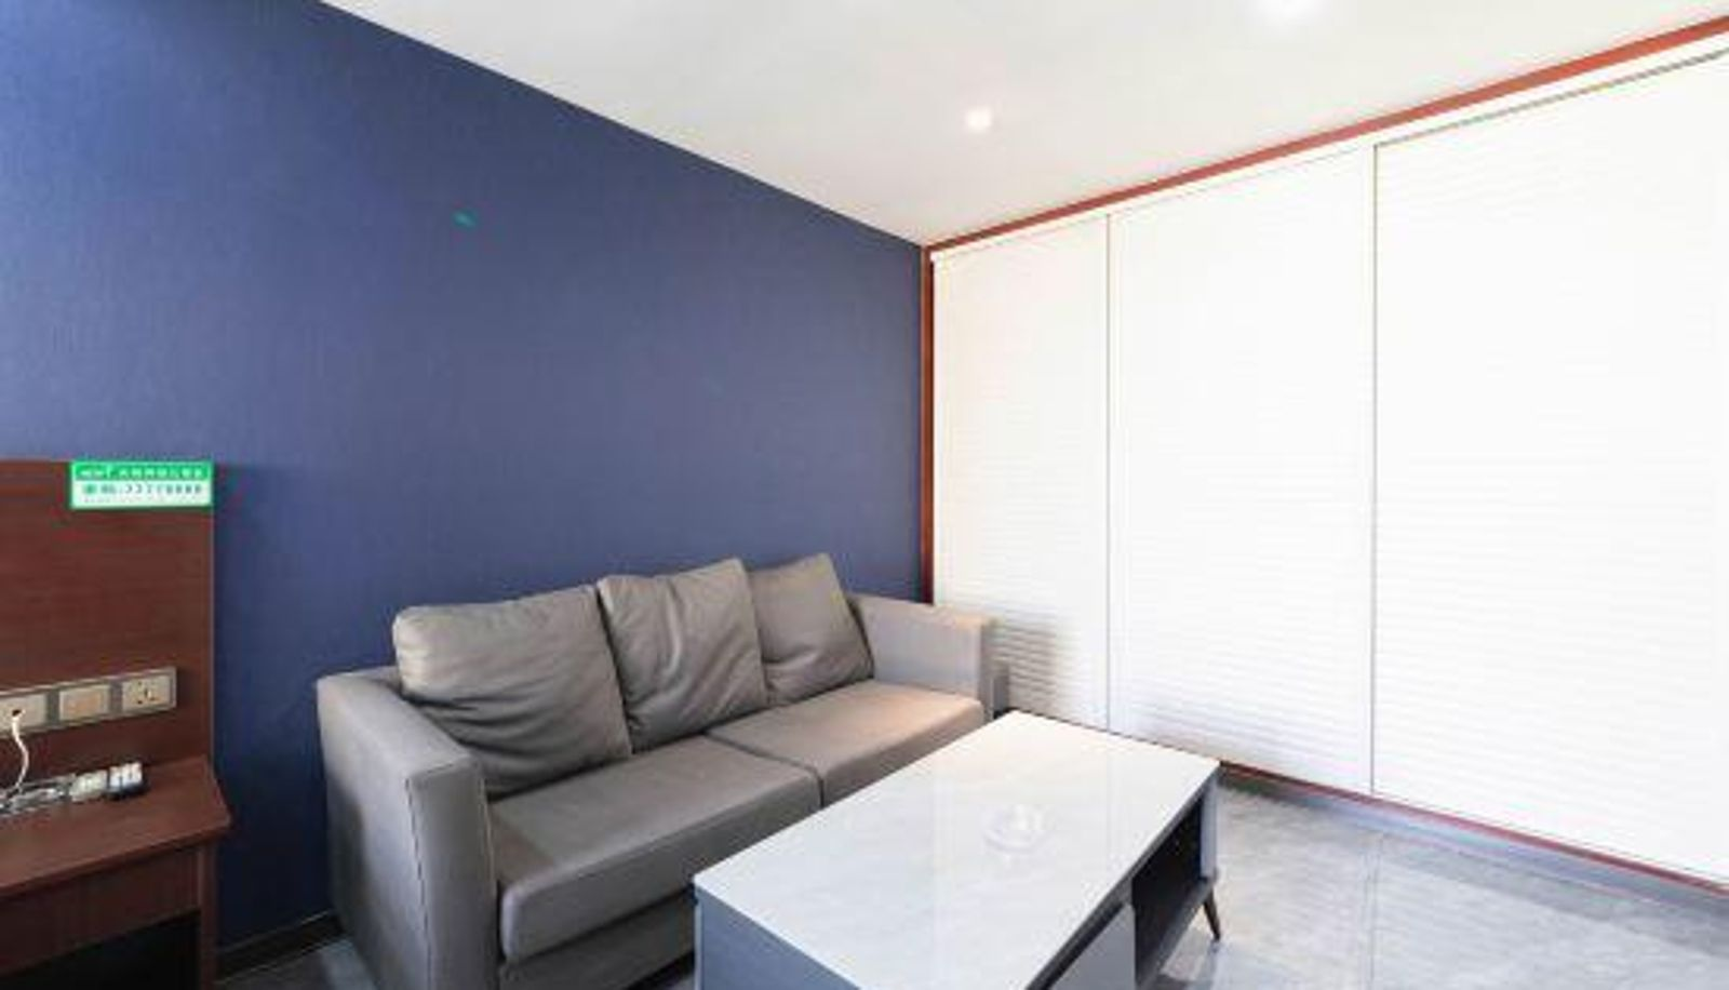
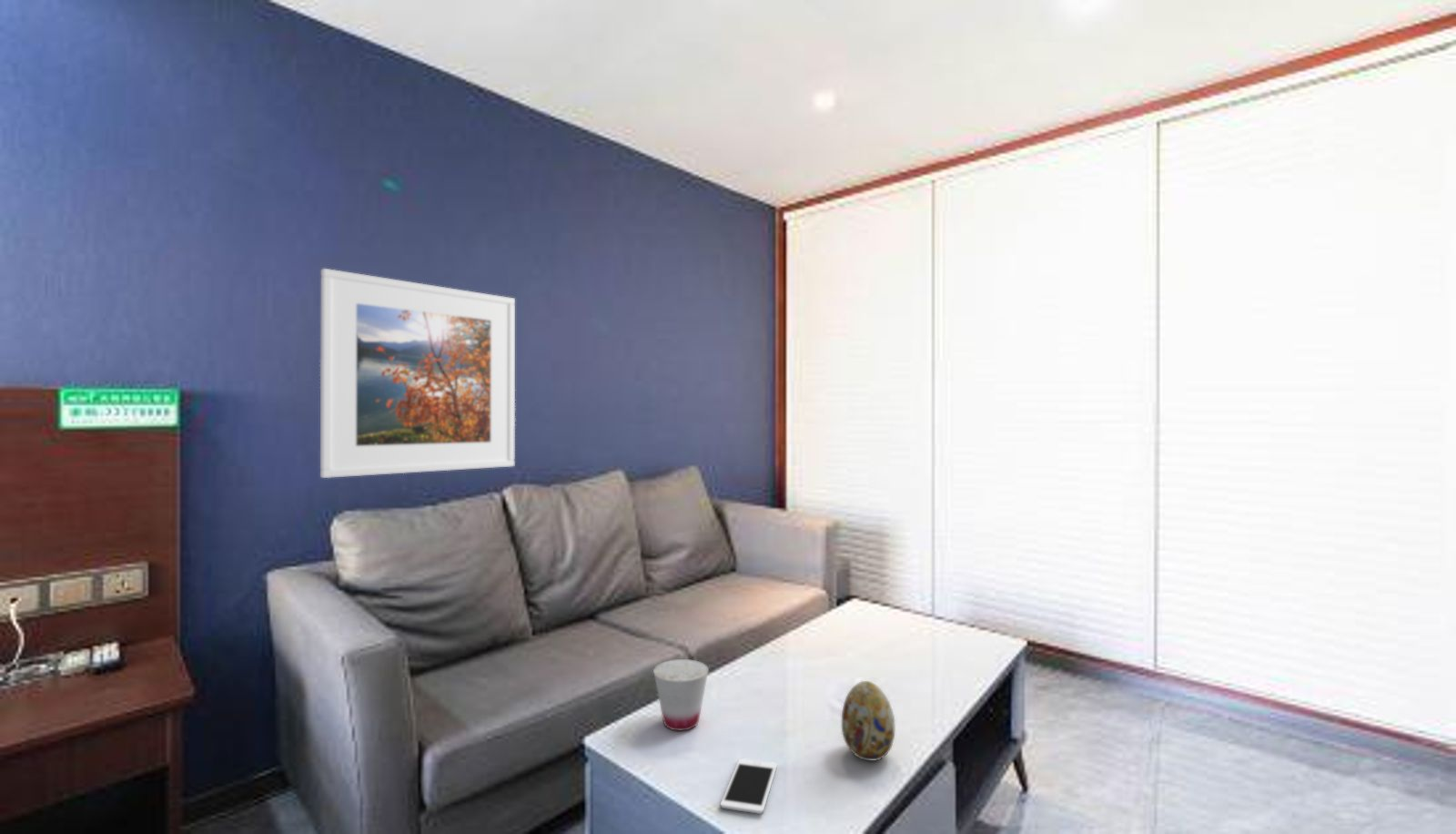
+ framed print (428, 378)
+ cup (681, 696)
+ decorative egg (867, 717)
+ cell phone (750, 784)
